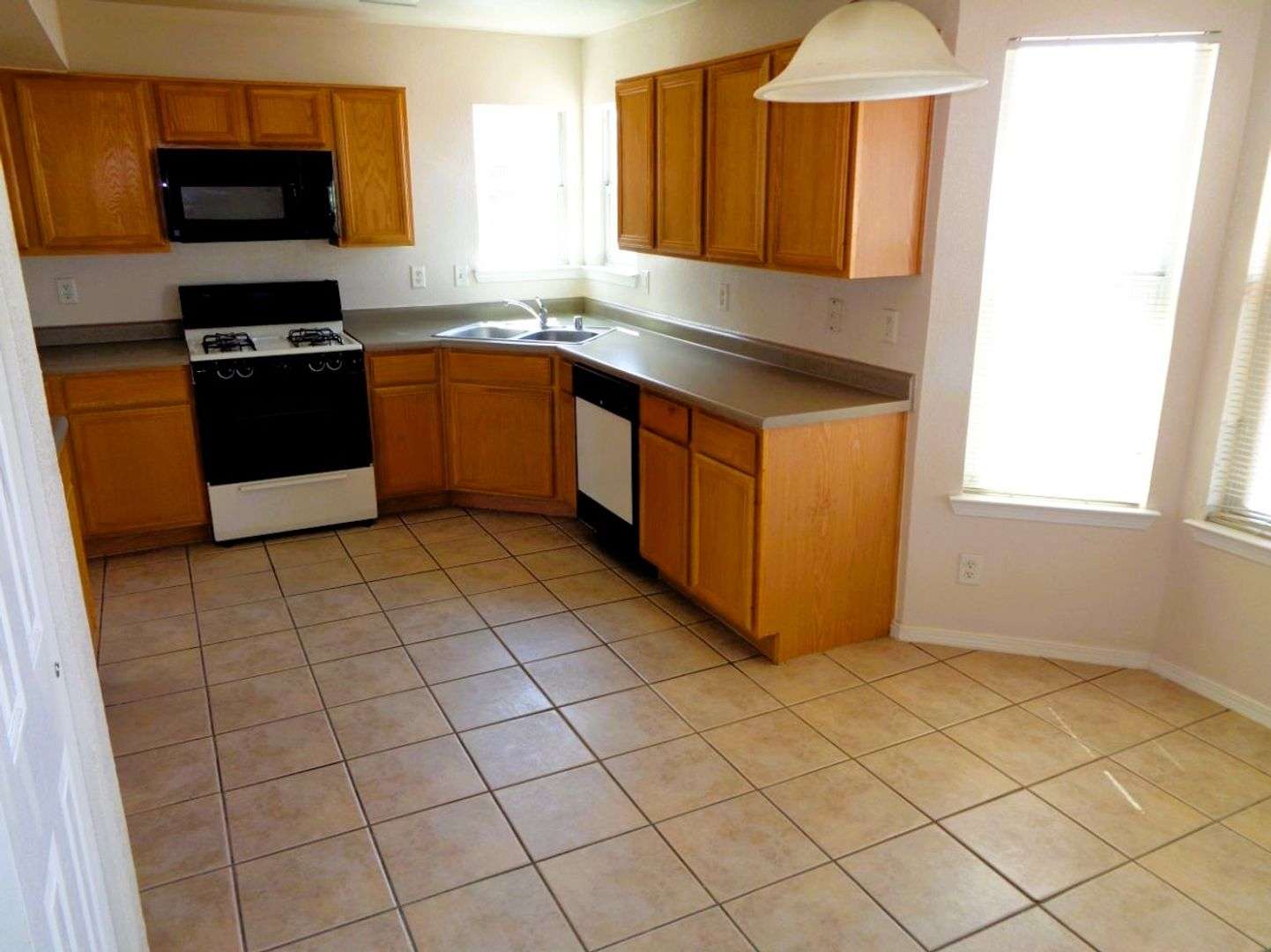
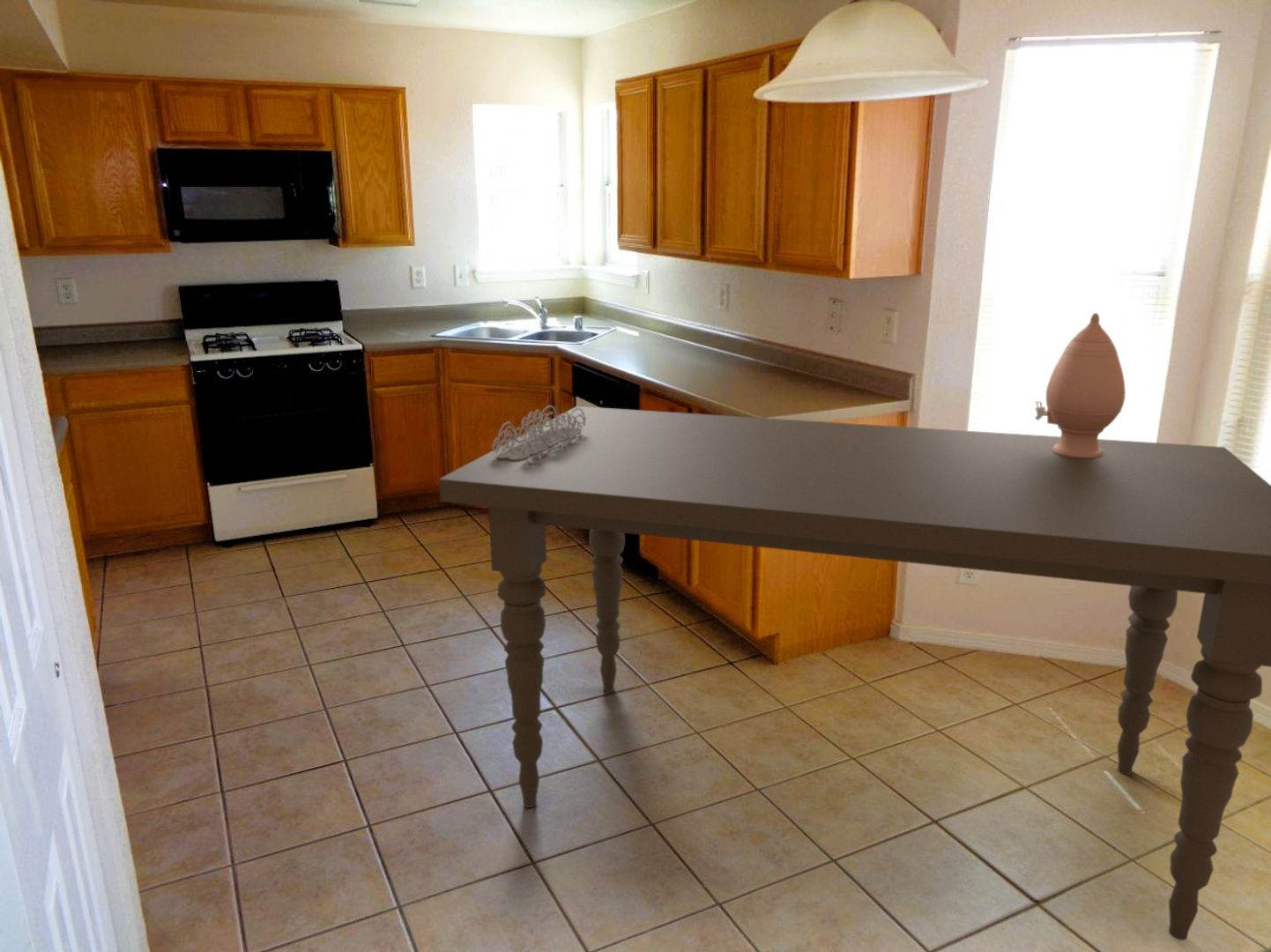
+ vase (1081, 383)
+ napkin holder (540, 428)
+ dining table (851, 556)
